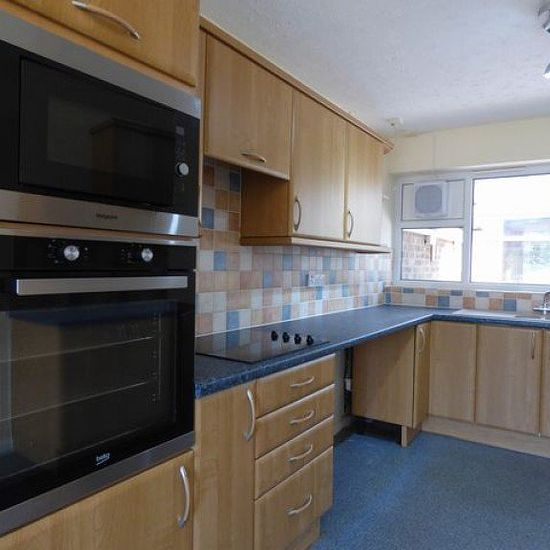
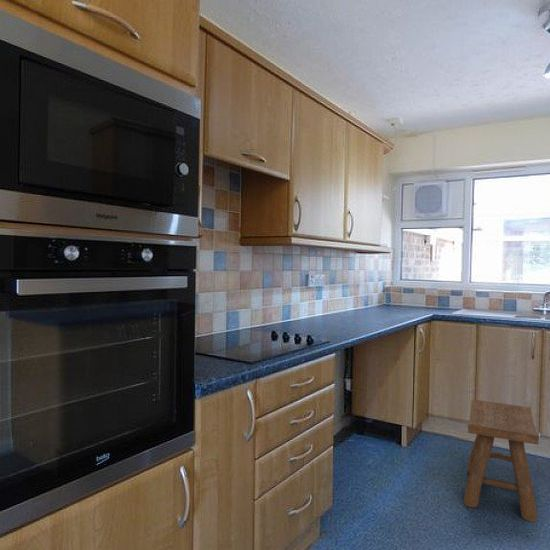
+ stool (499, 454)
